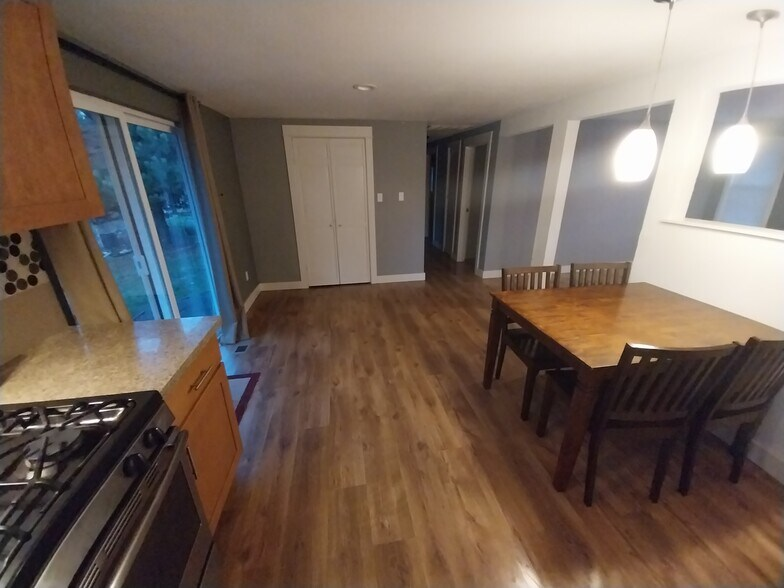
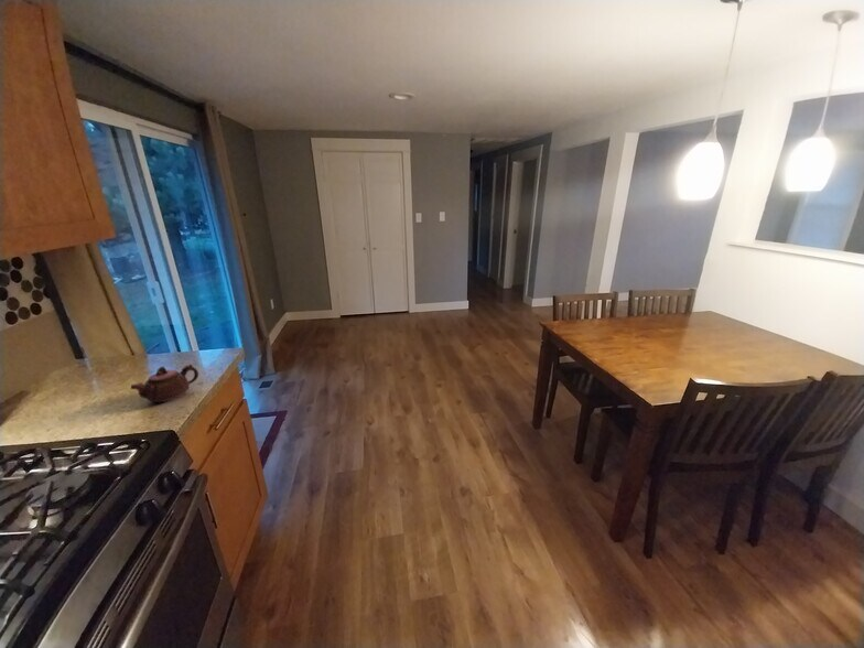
+ teapot (166, 380)
